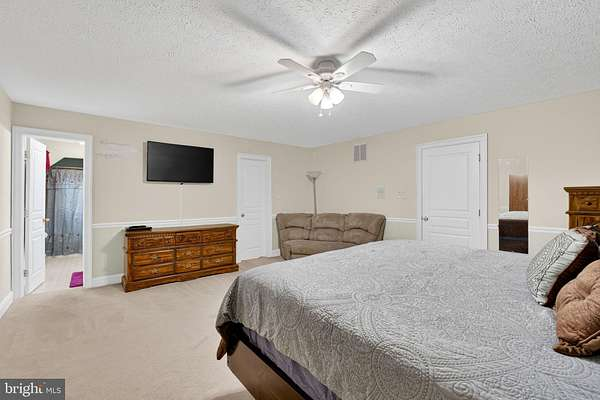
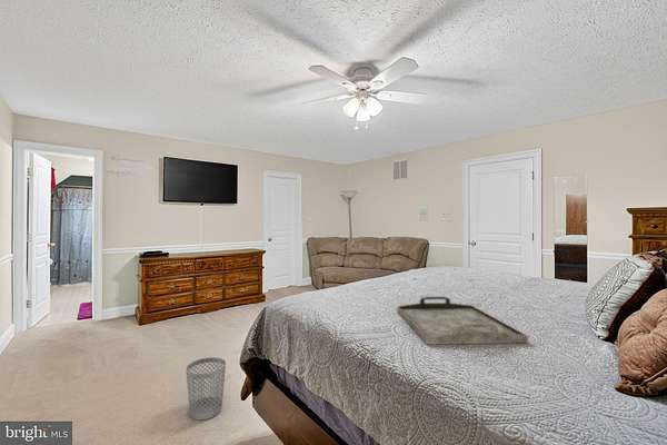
+ serving tray (452, 316)
+ wastebasket (206, 387)
